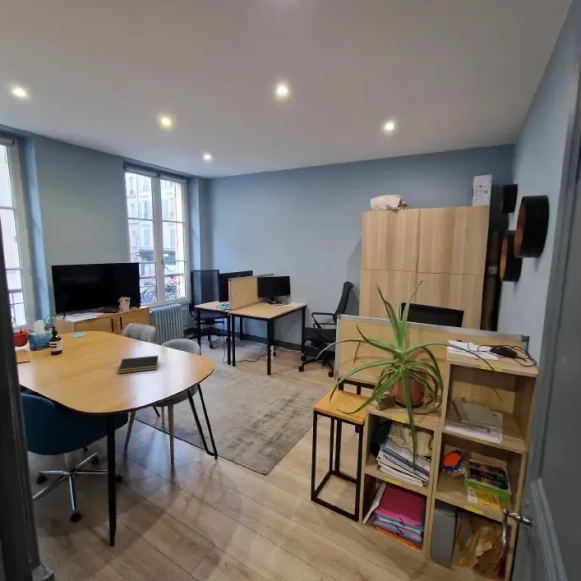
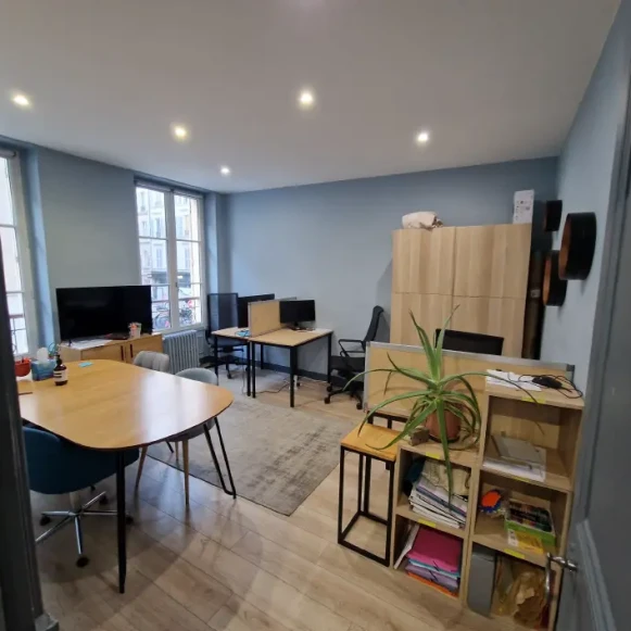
- notepad (139, 363)
